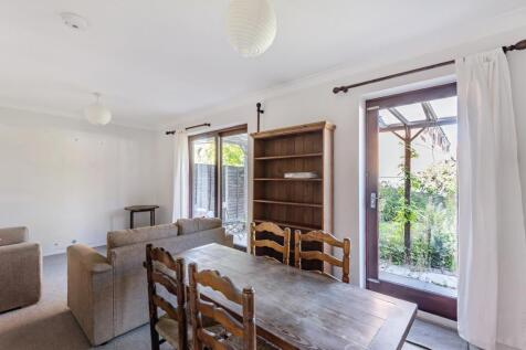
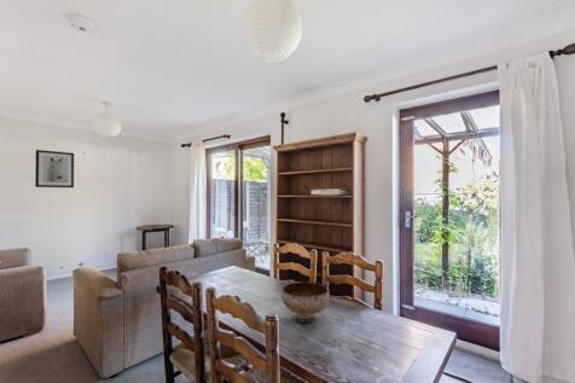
+ wall art (54, 169)
+ bowl (304, 303)
